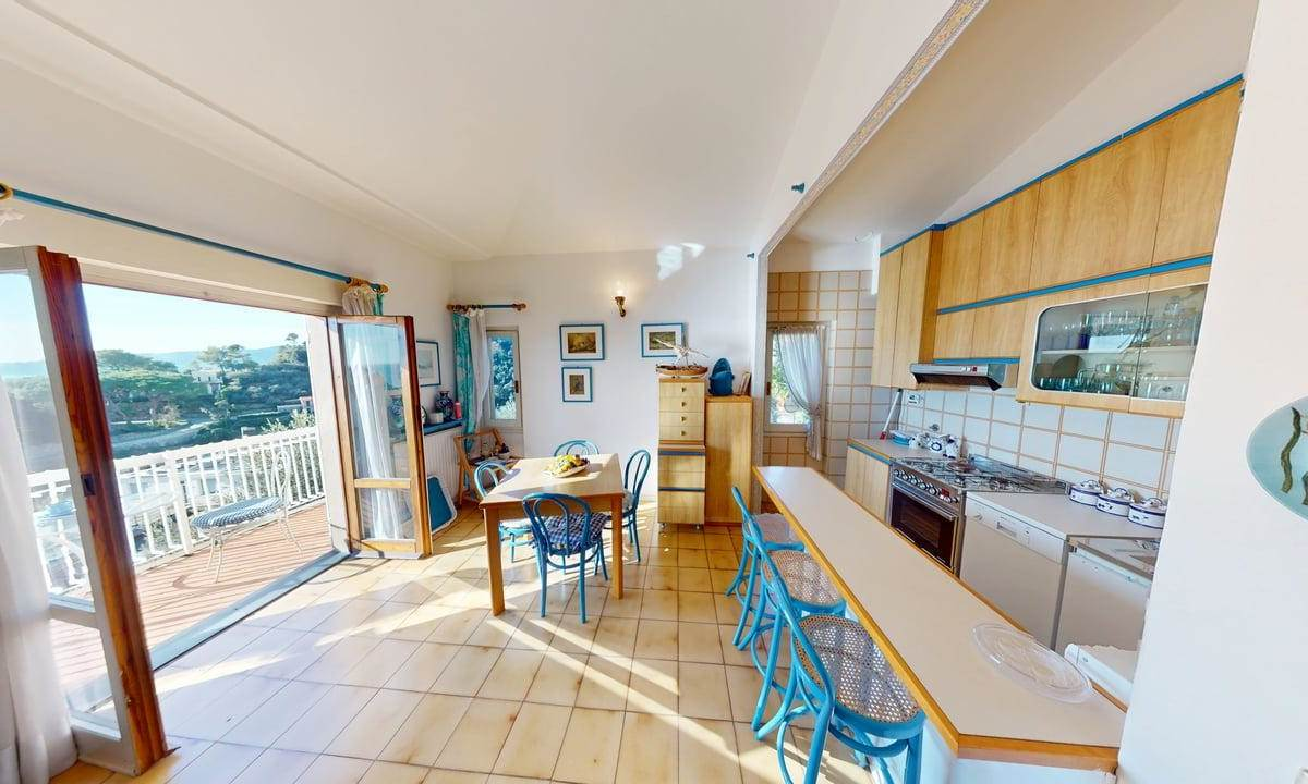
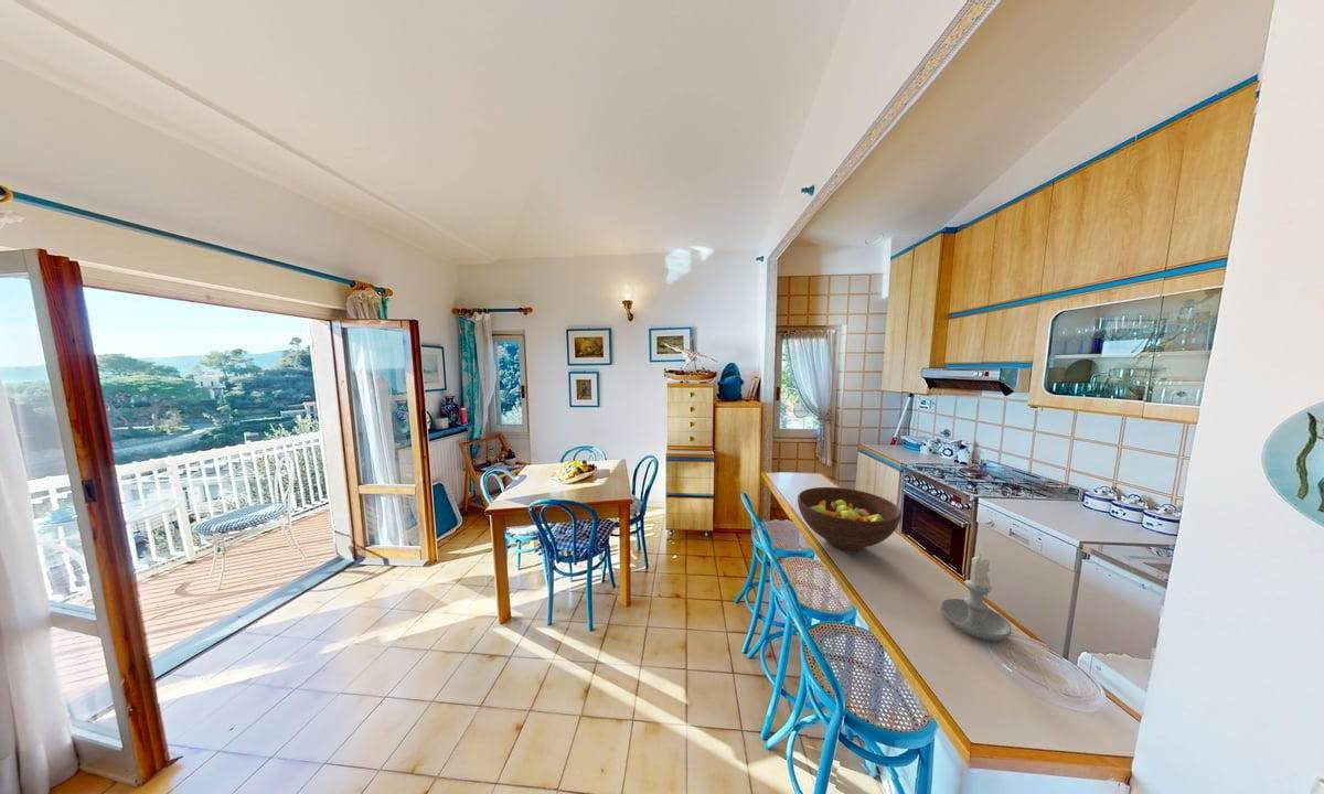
+ fruit bowl (845, 523)
+ candle (976, 590)
